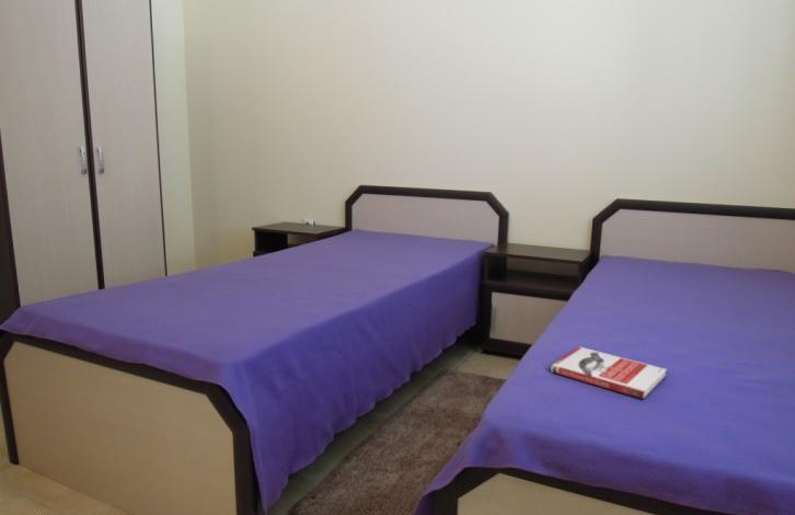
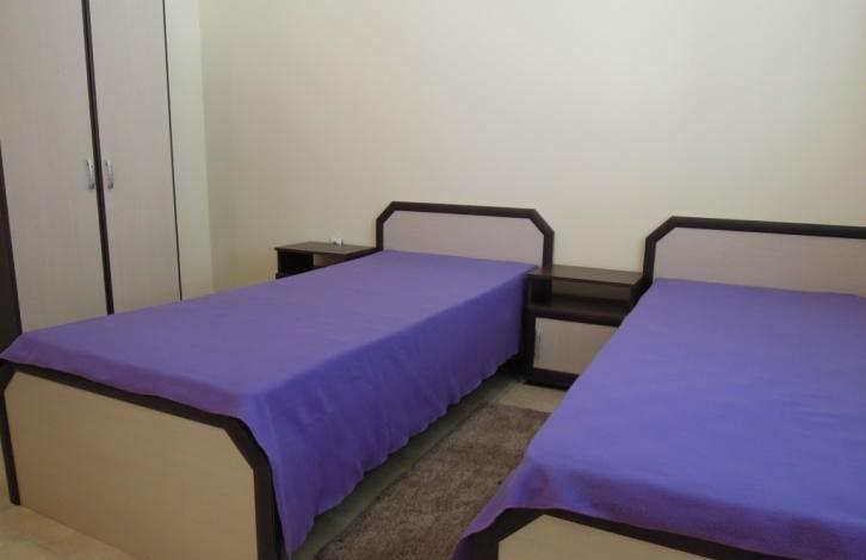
- book (608, 370)
